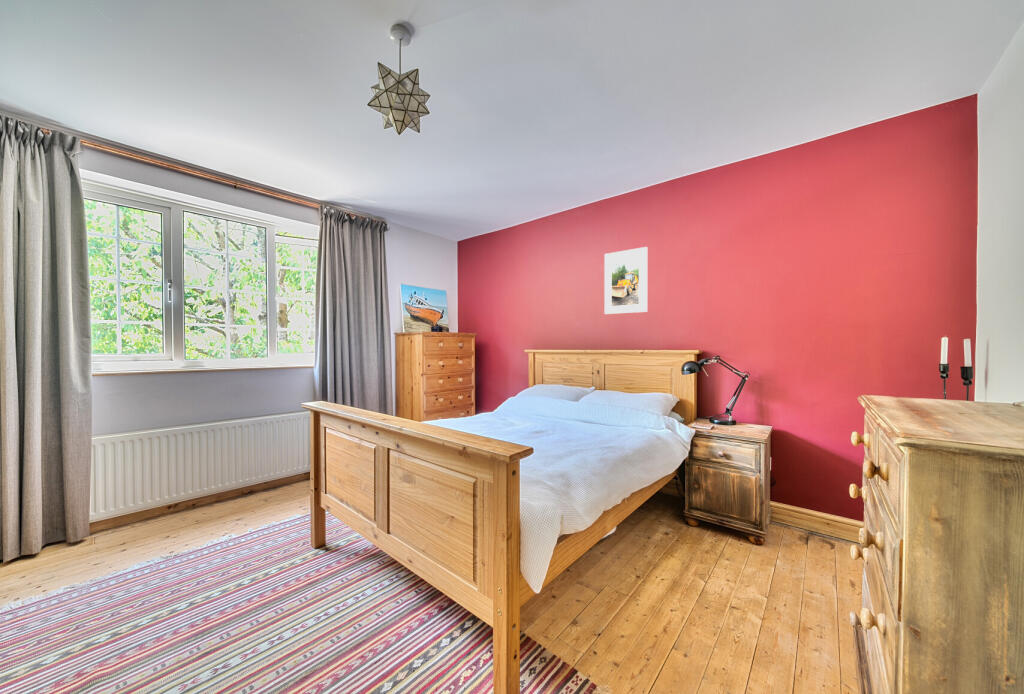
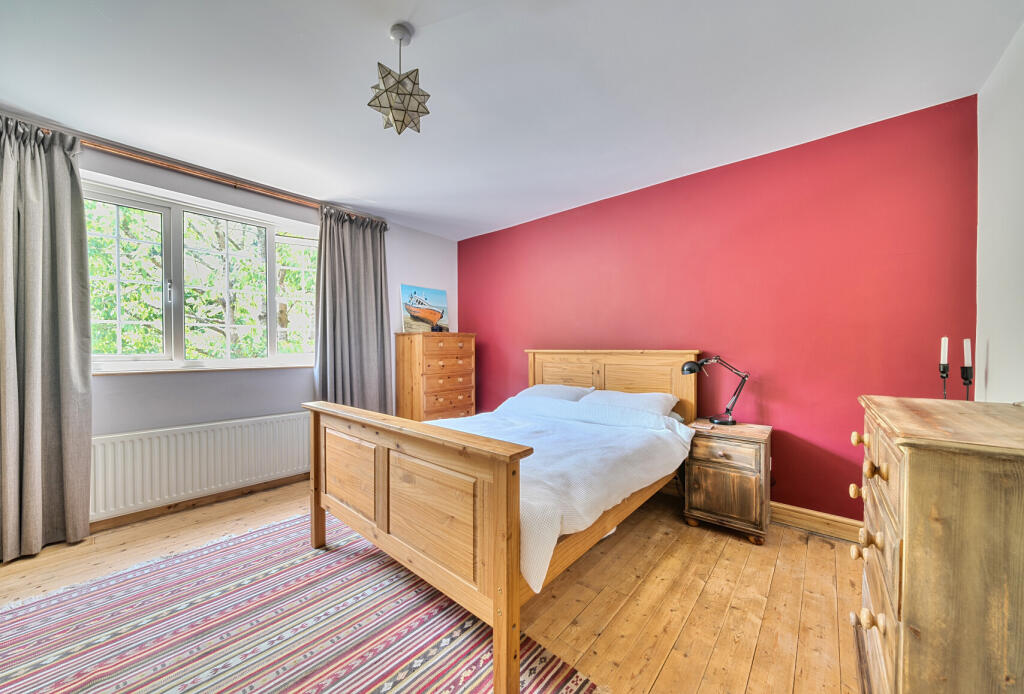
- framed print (625, 281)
